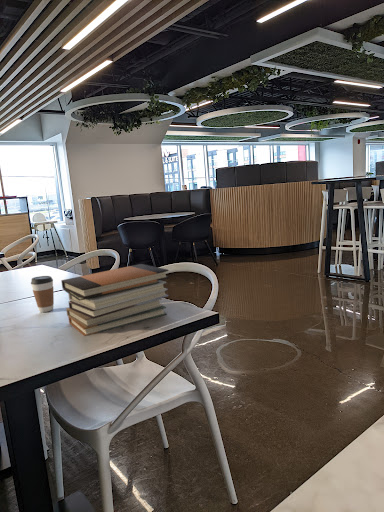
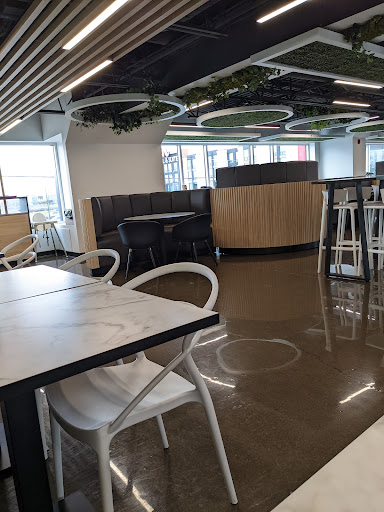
- coffee cup (43, 293)
- book stack (117, 296)
